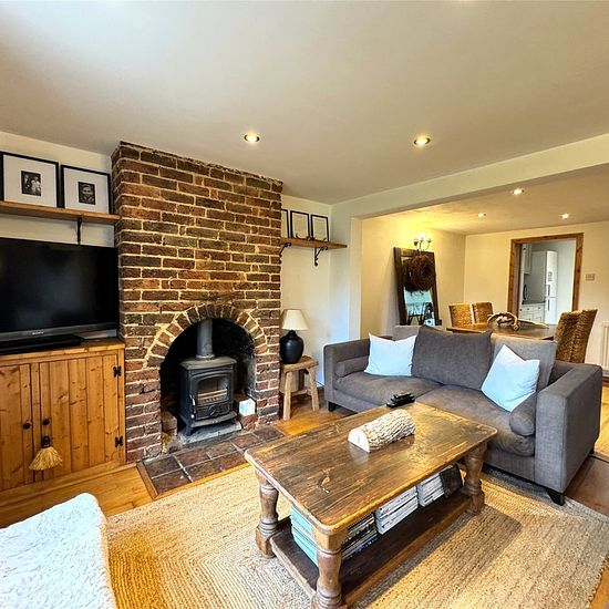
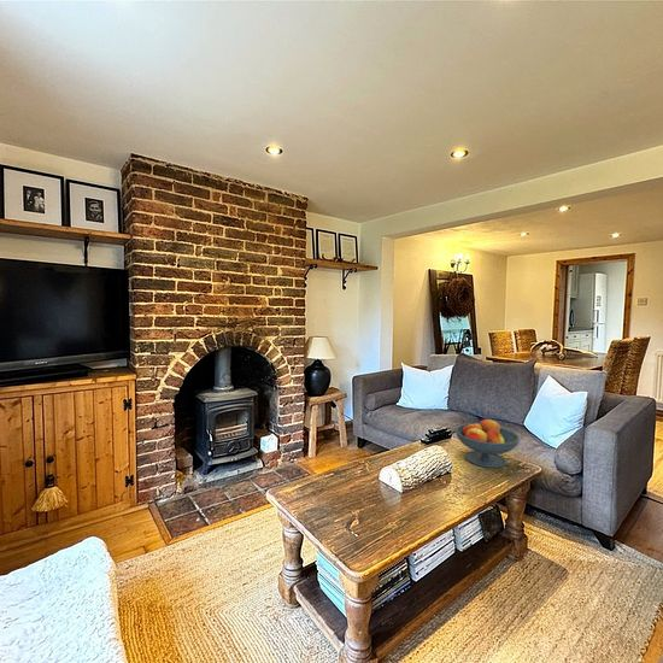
+ fruit bowl (486, 441)
